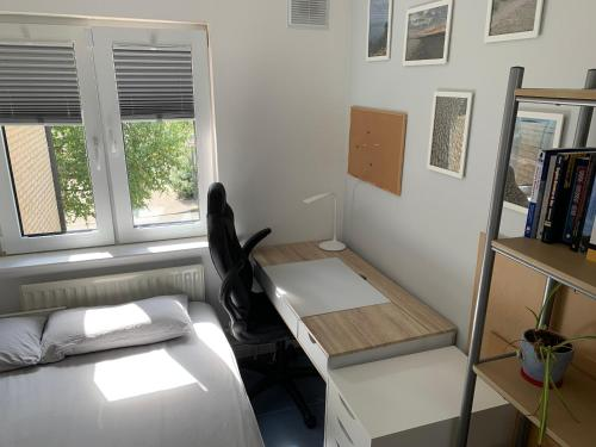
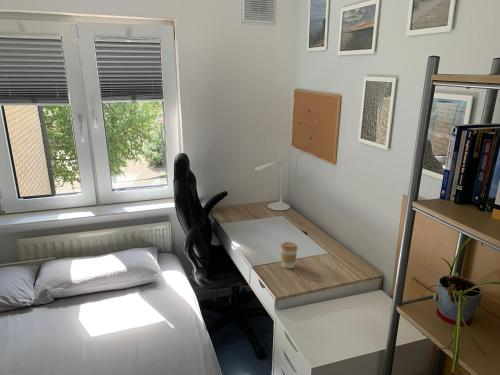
+ coffee cup (288, 254)
